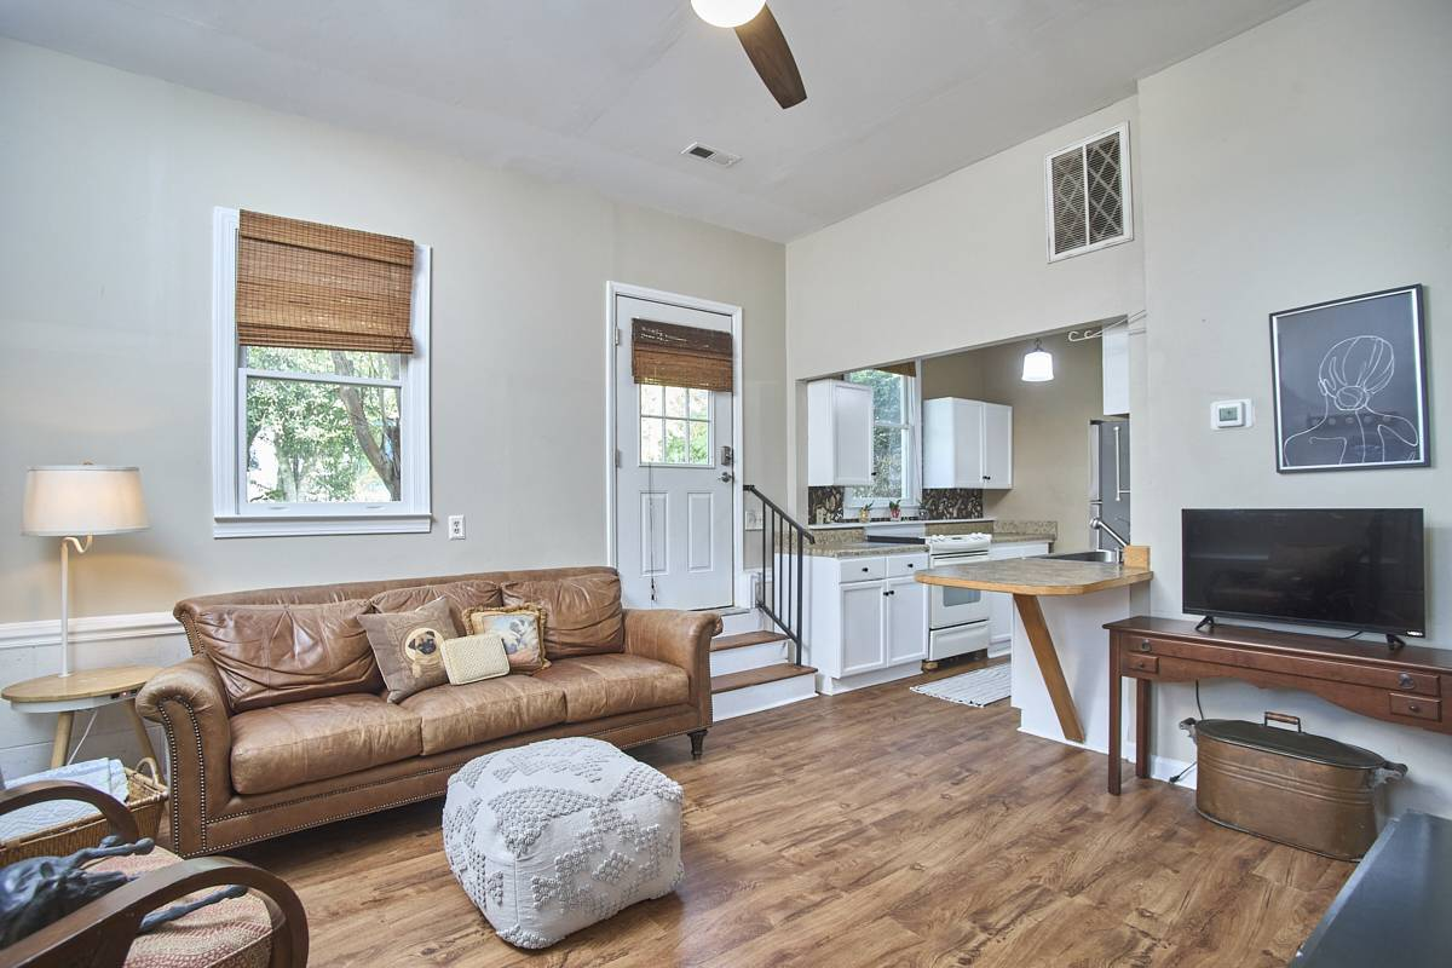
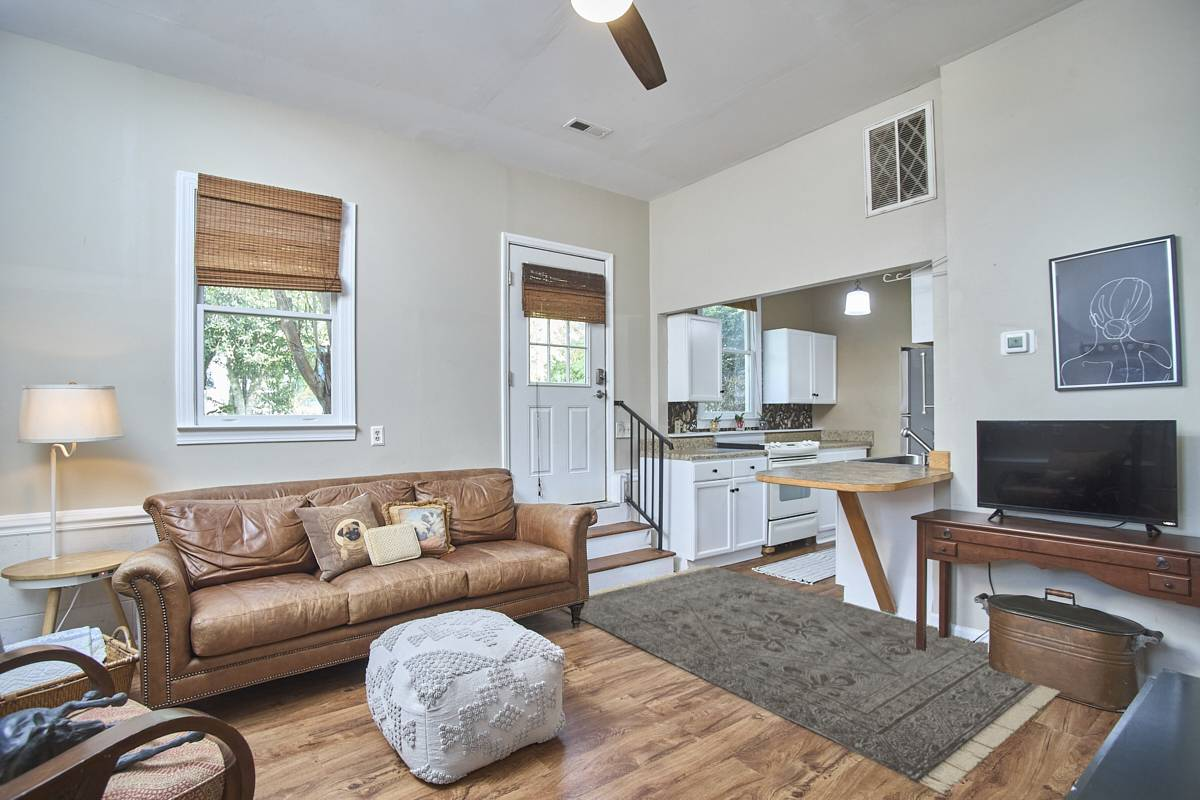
+ rug (774, 630)
